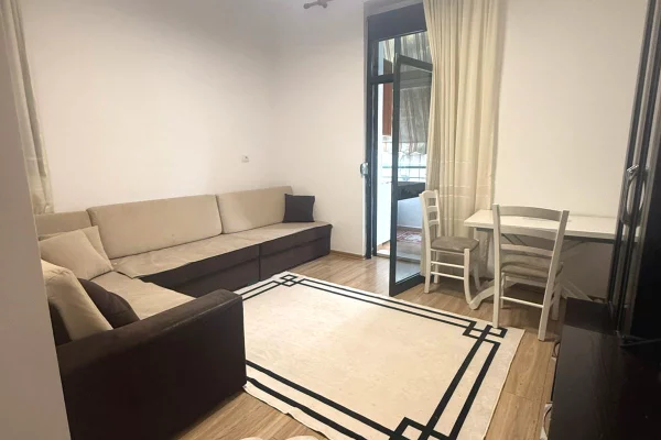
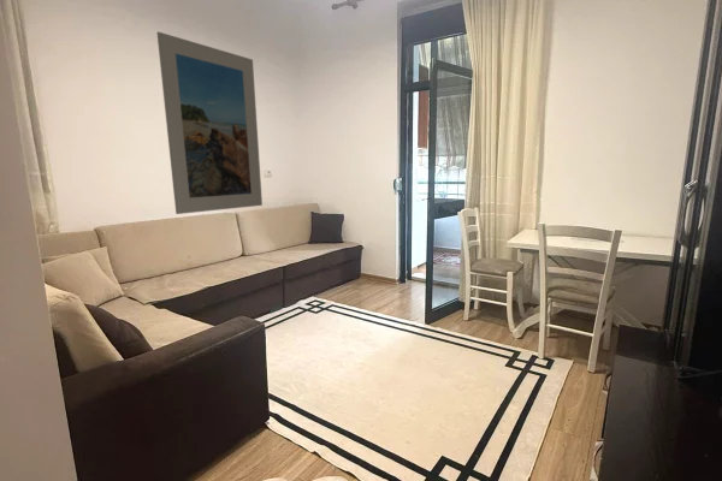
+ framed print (217, 131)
